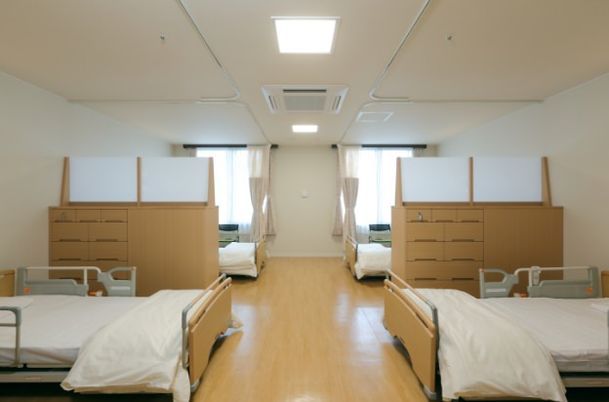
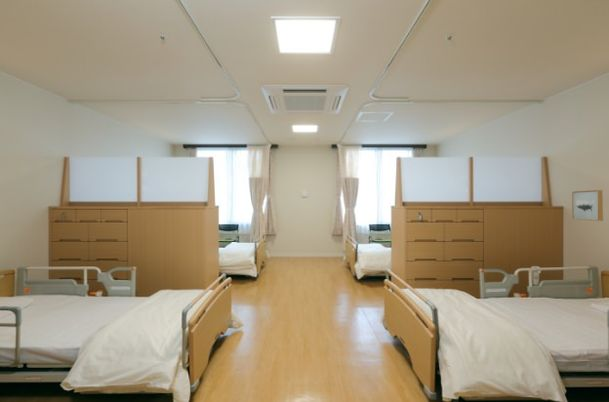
+ wall art (586, 205)
